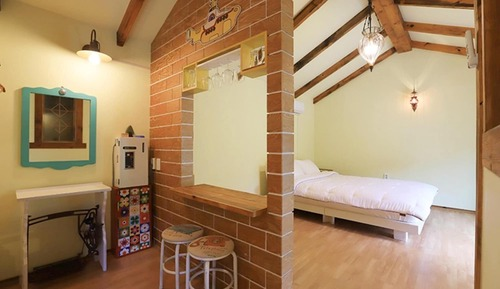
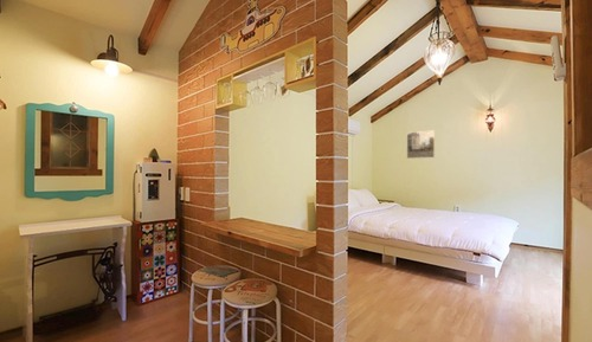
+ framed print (420, 144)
